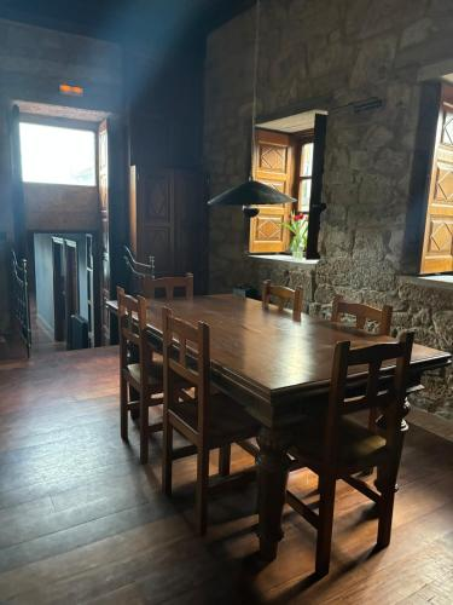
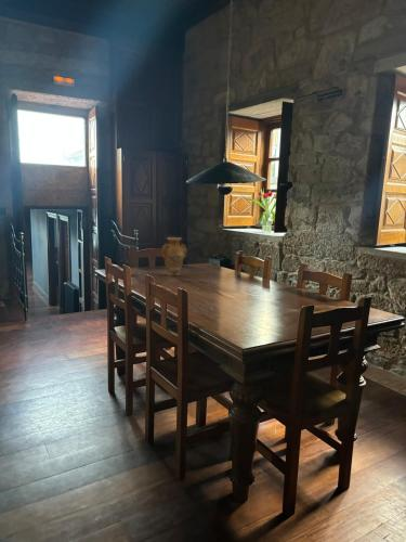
+ vase (173, 256)
